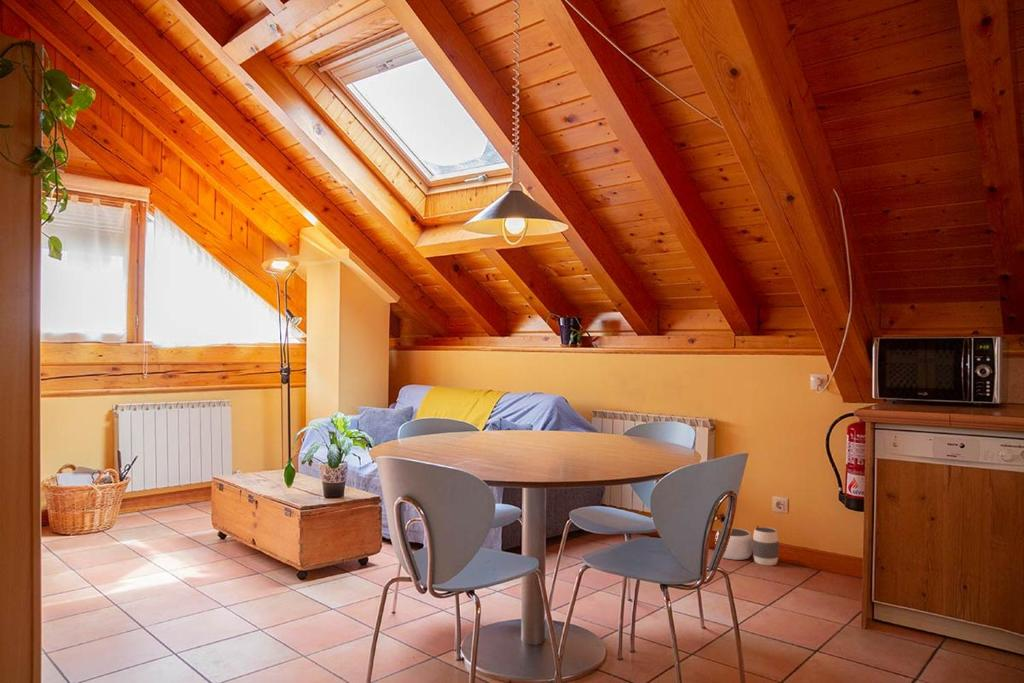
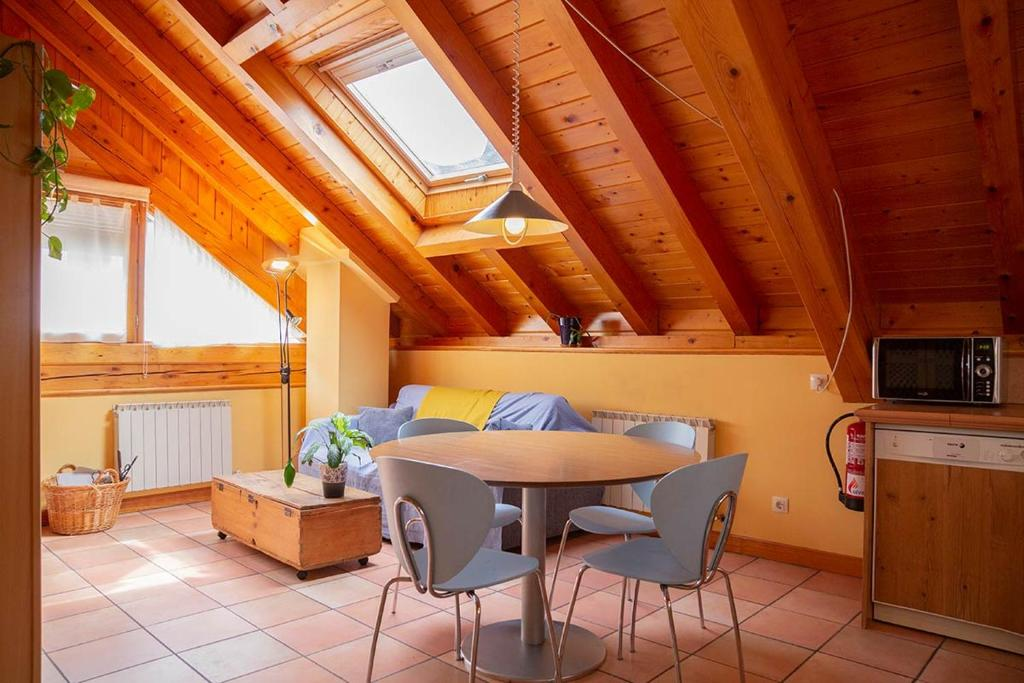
- waste basket (746, 541)
